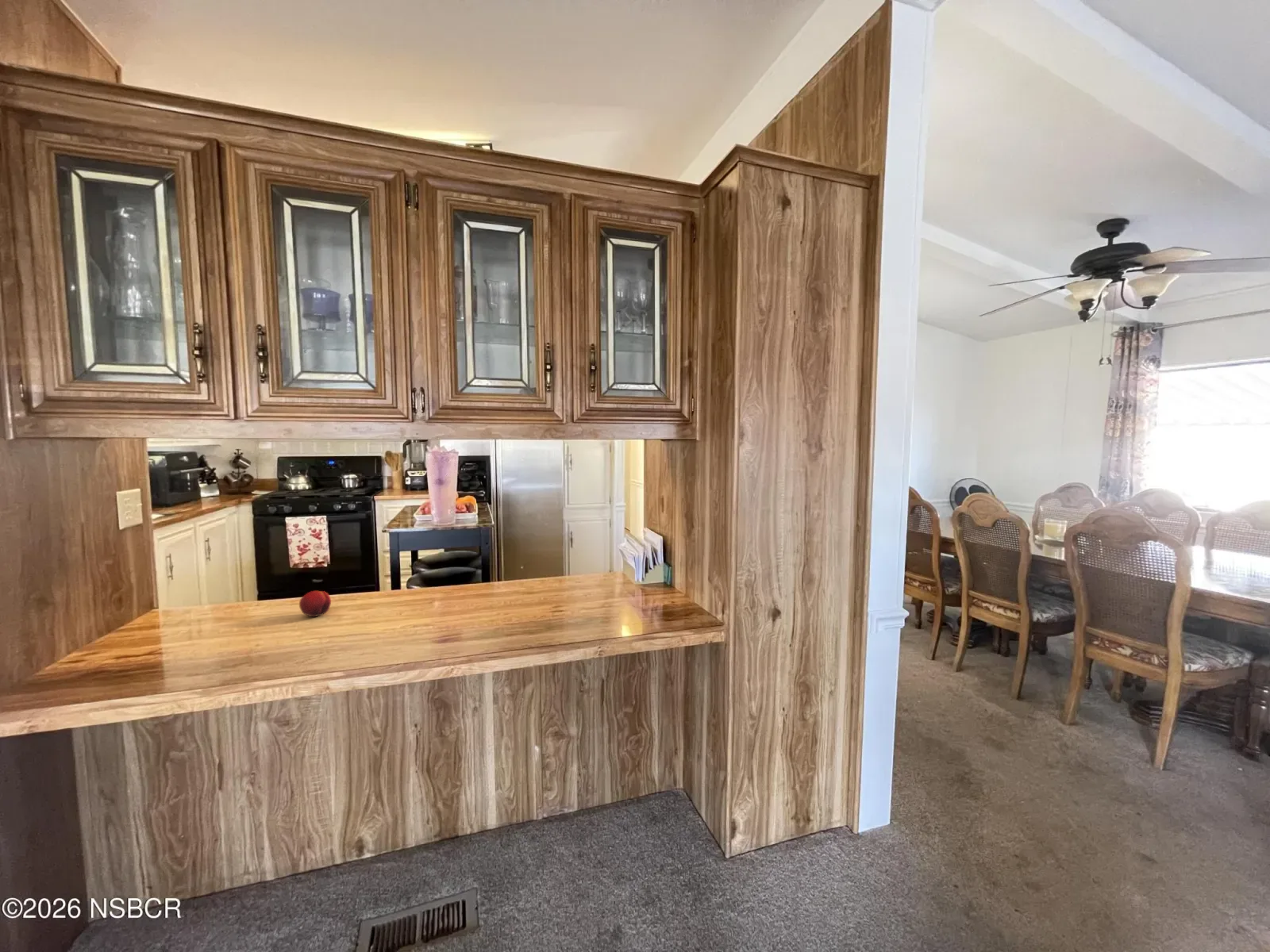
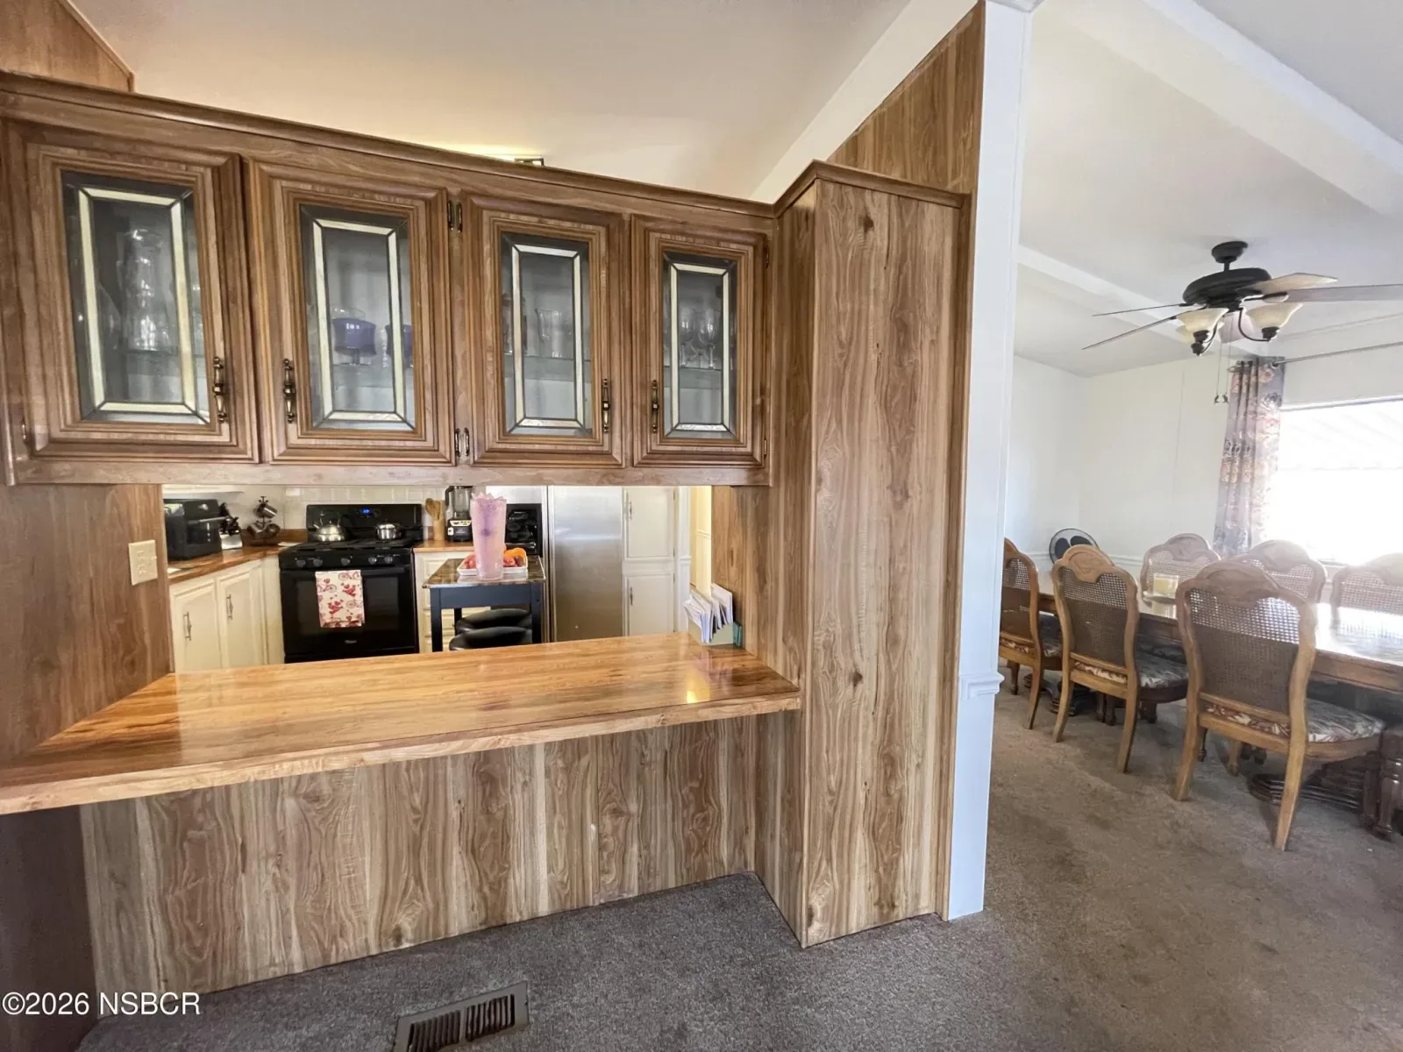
- fruit (314, 603)
